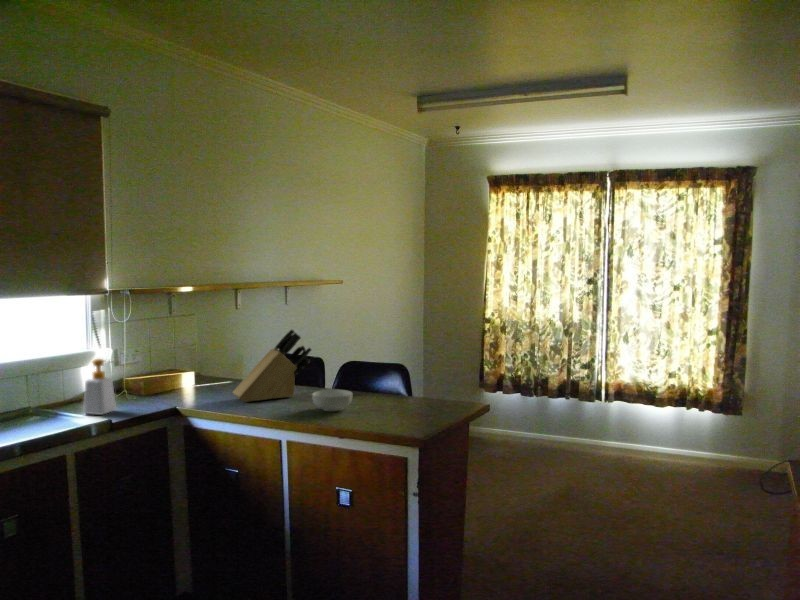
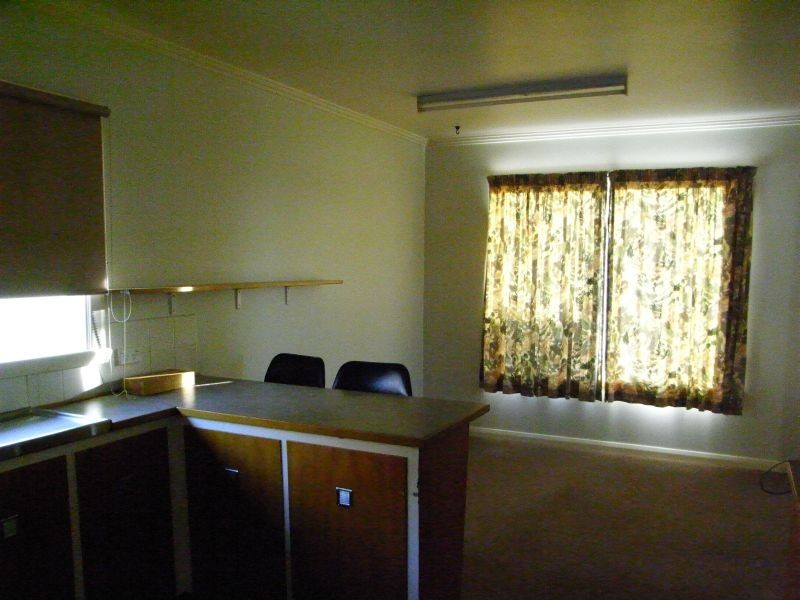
- cereal bowl (332, 401)
- knife block (273, 364)
- soap bottle (103, 385)
